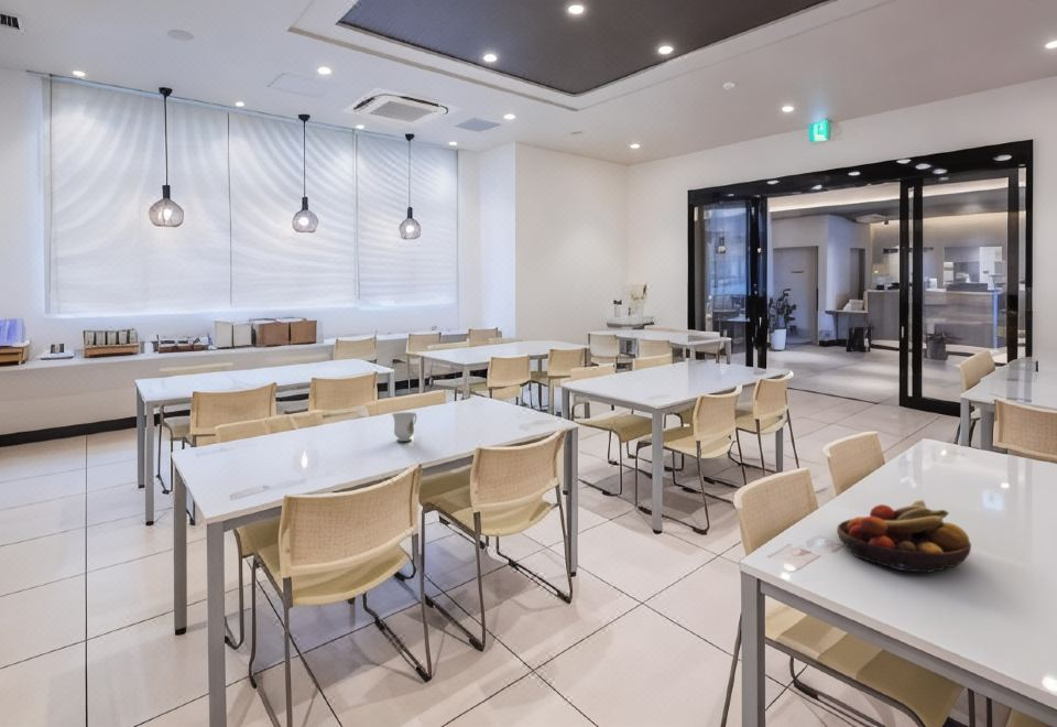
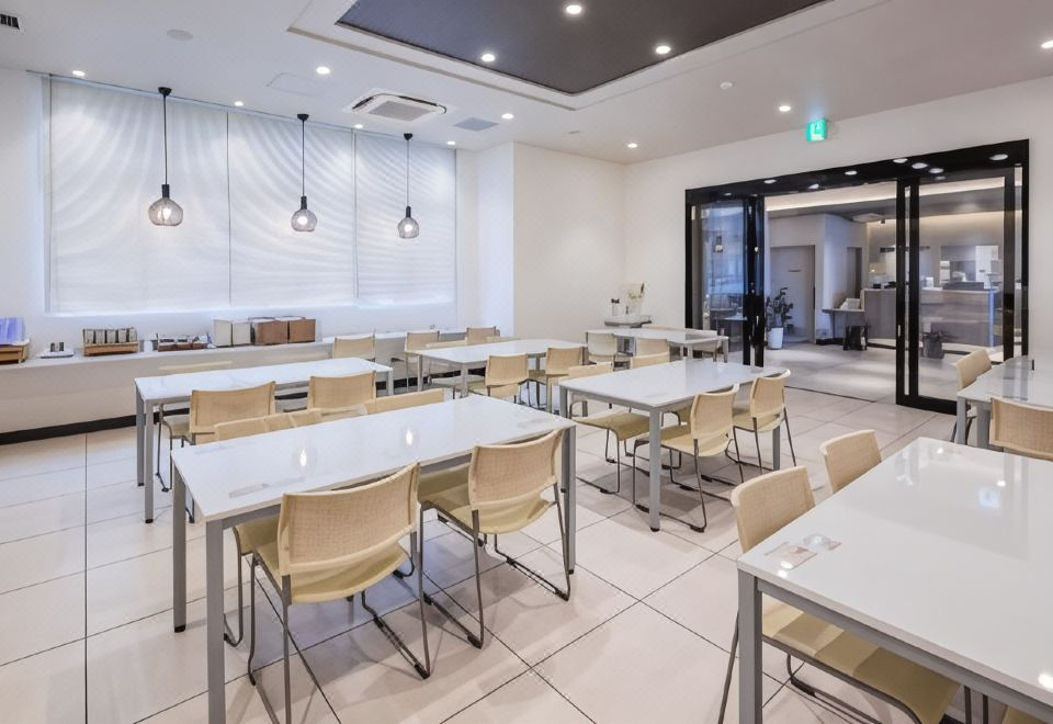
- fruit bowl (900, 529)
- mug (406, 426)
